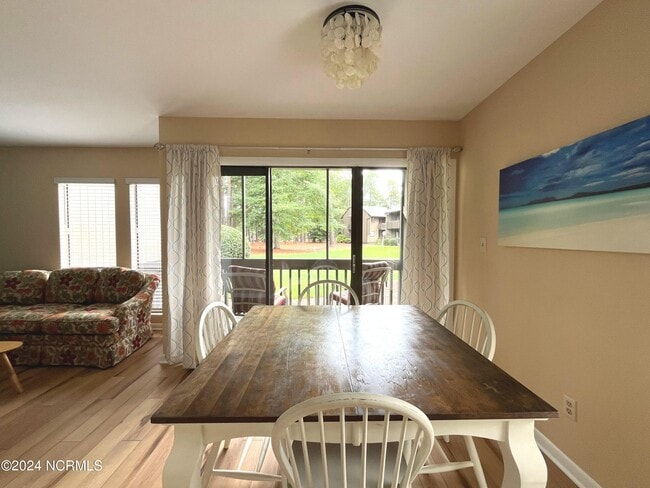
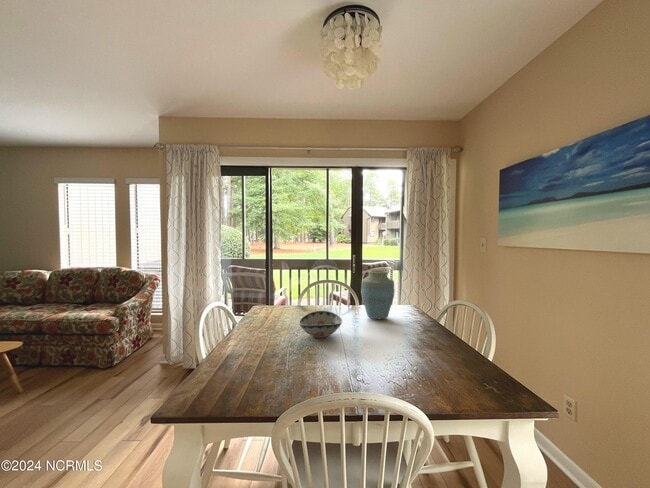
+ decorative bowl (320, 326)
+ vase (377, 294)
